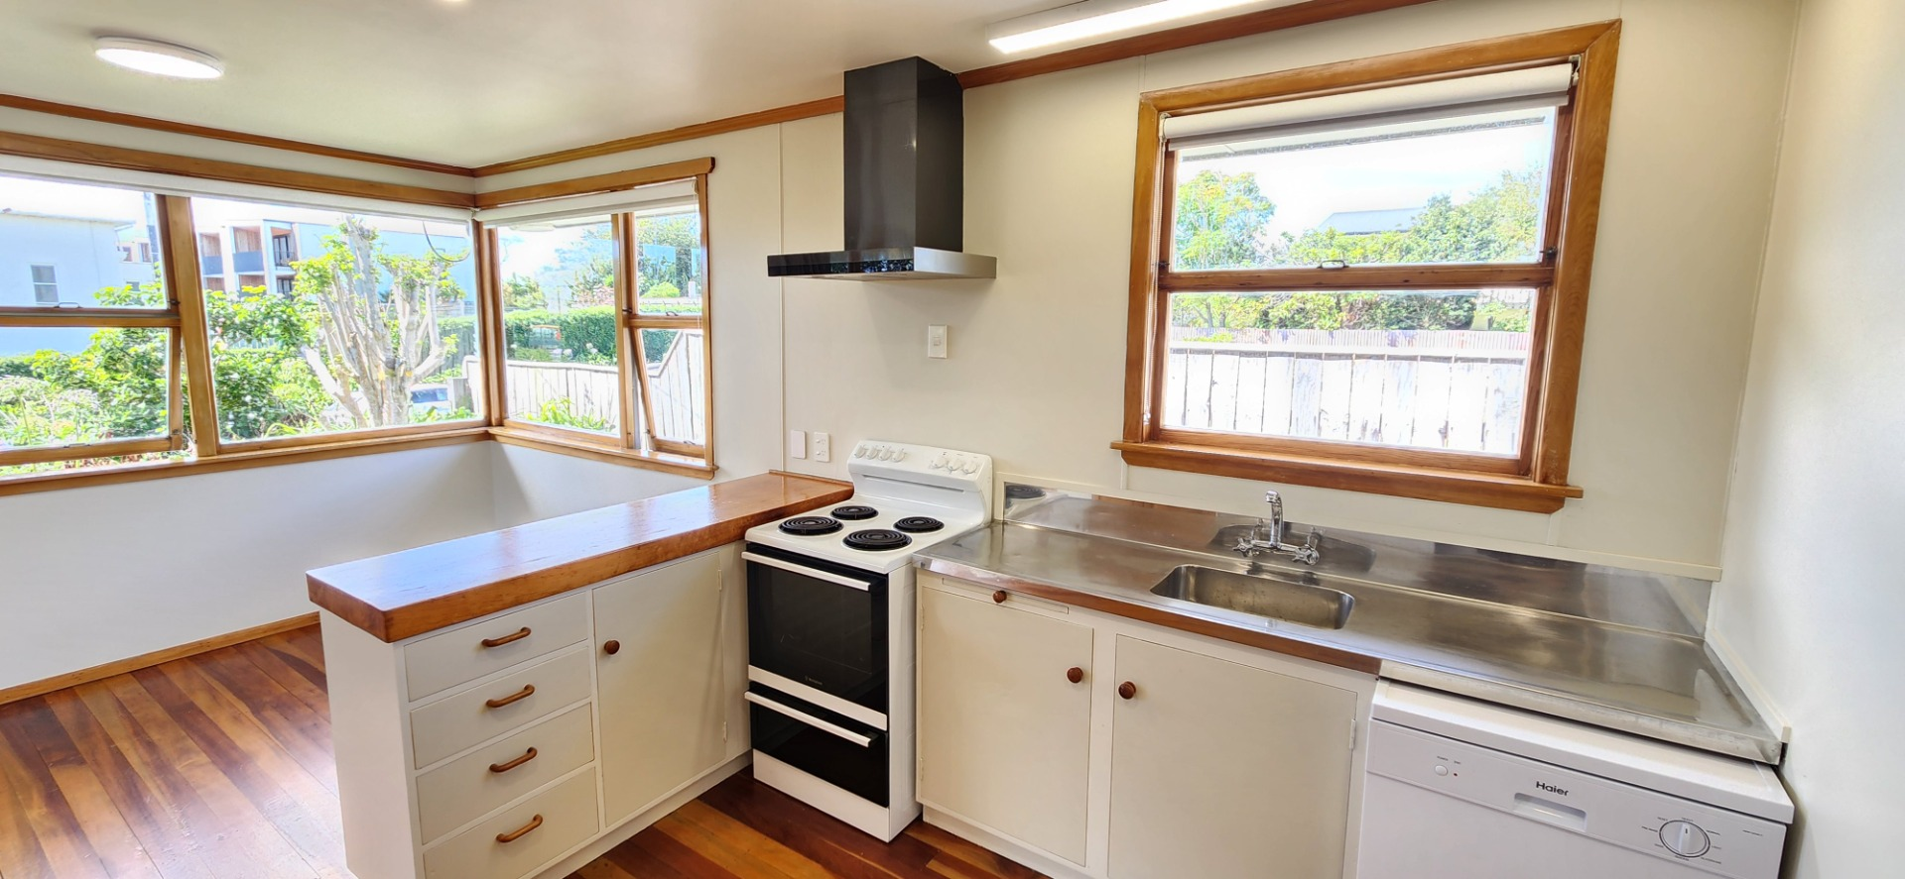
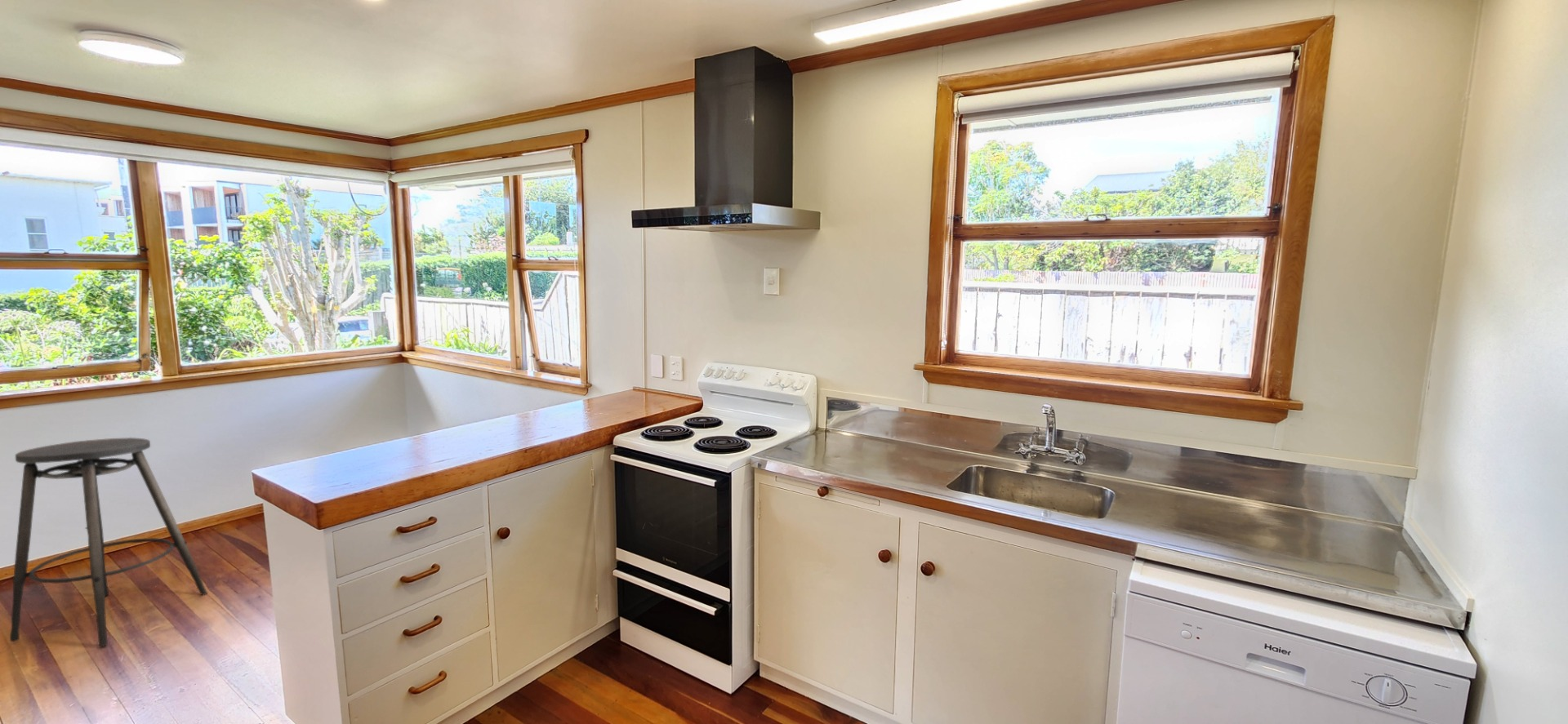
+ stool (102, 531)
